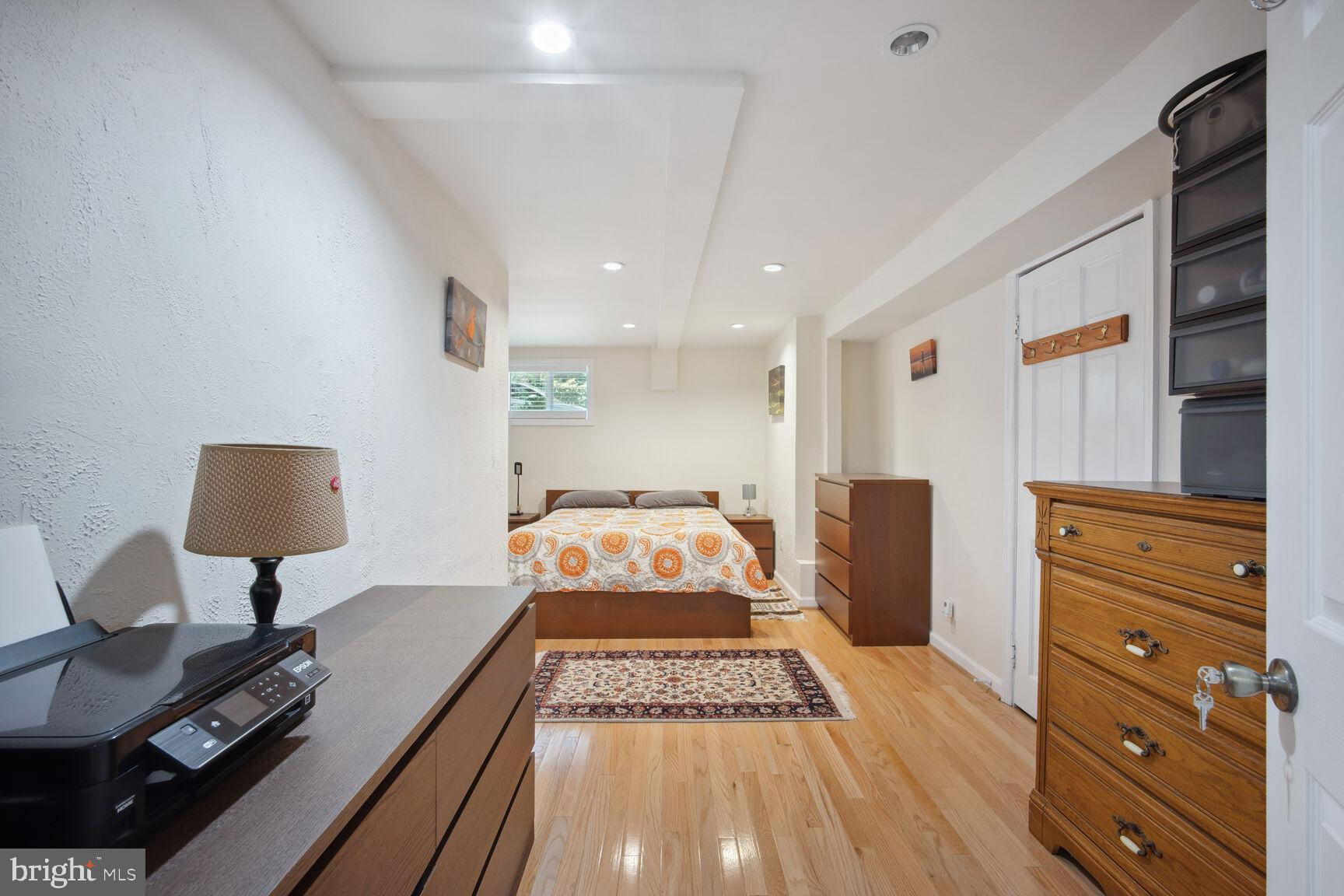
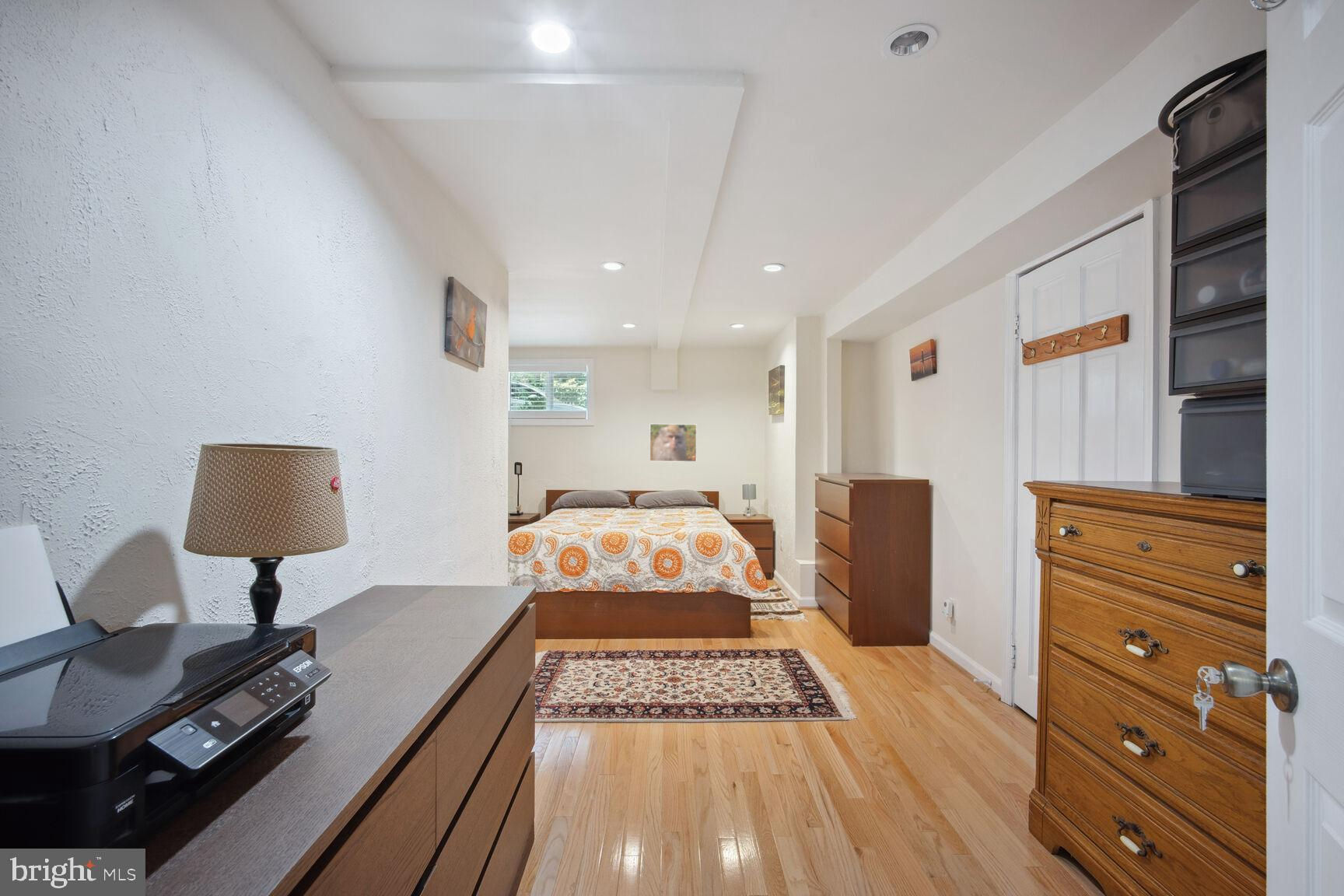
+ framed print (673, 443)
